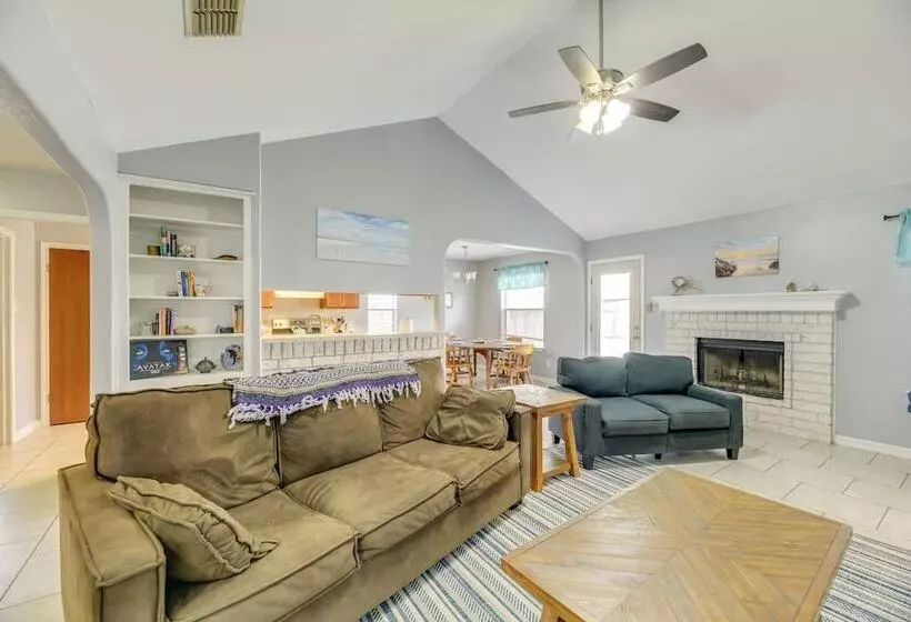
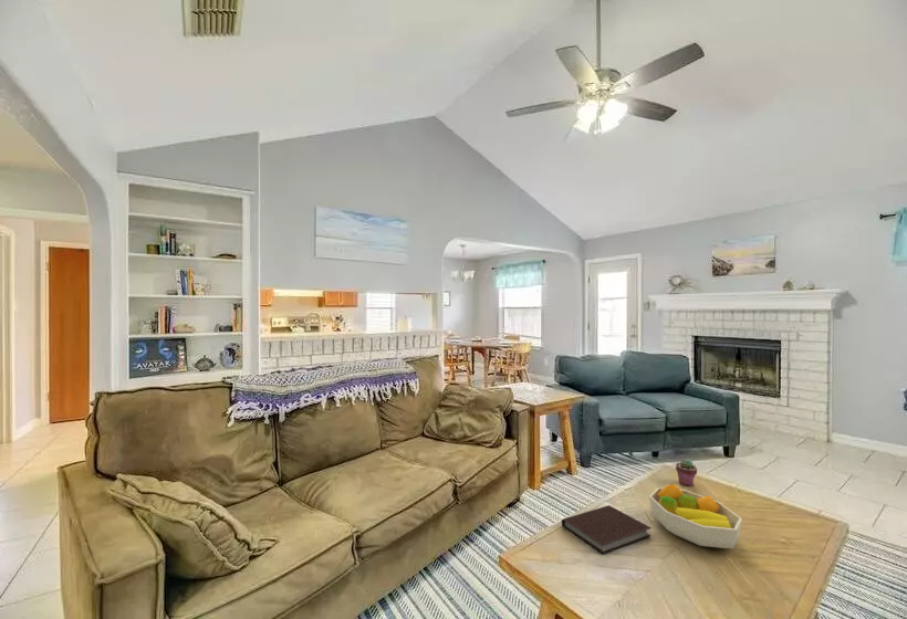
+ notebook (605, 526)
+ potted succulent (686, 471)
+ fruit bowl (692, 513)
